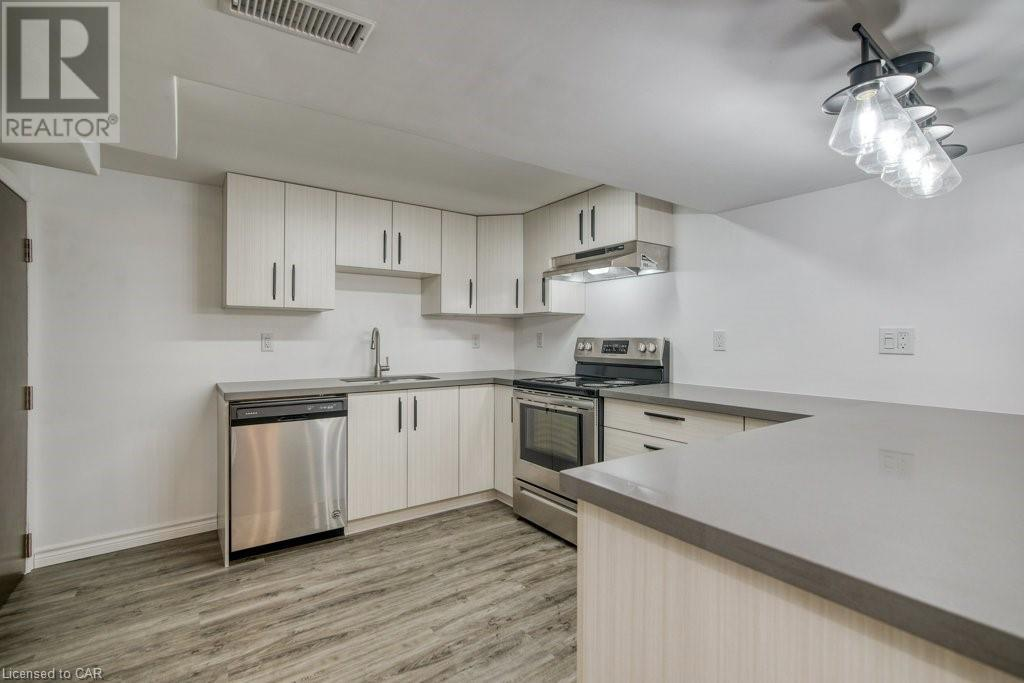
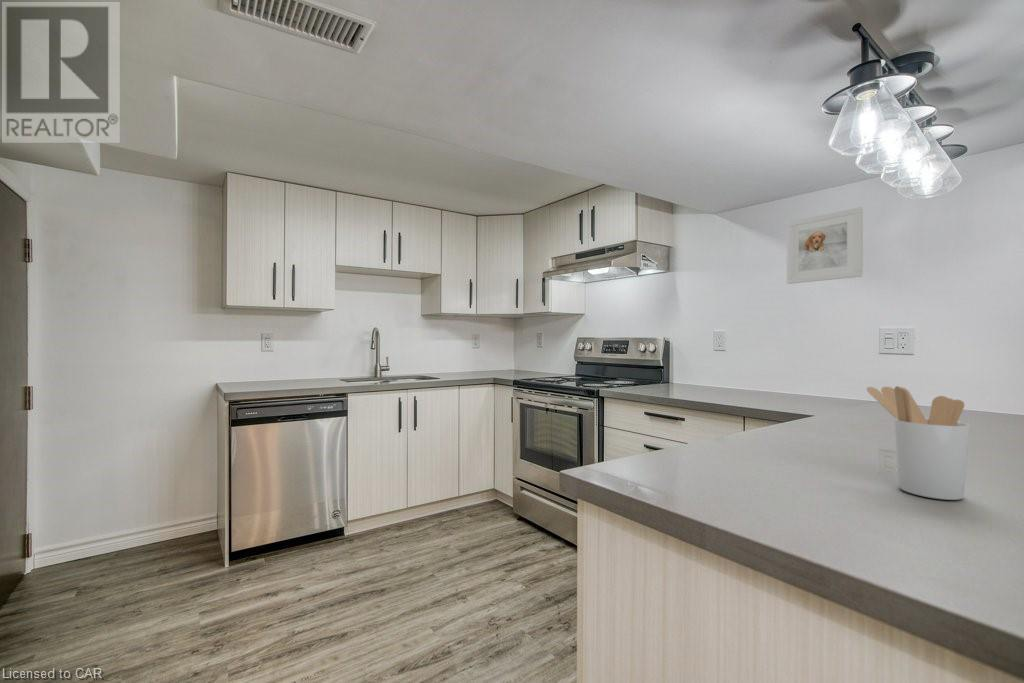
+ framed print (822, 247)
+ utensil holder (915, 436)
